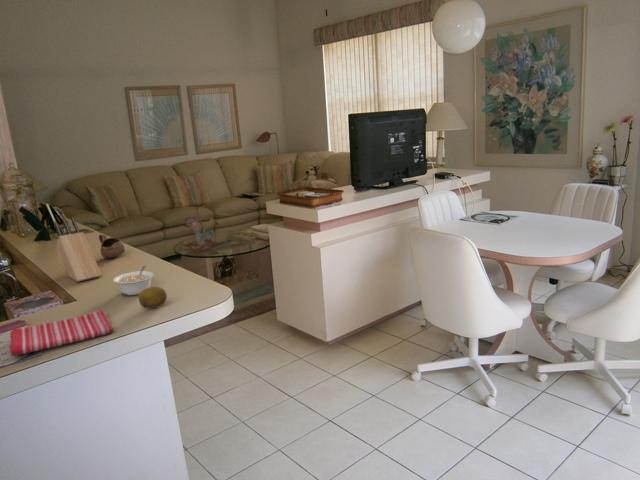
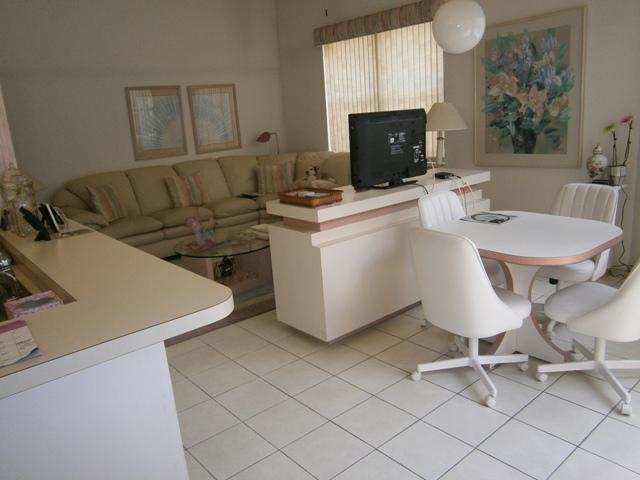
- fruit (152, 297)
- dish towel (61, 331)
- cup (111, 245)
- legume (134, 282)
- knife block (75, 248)
